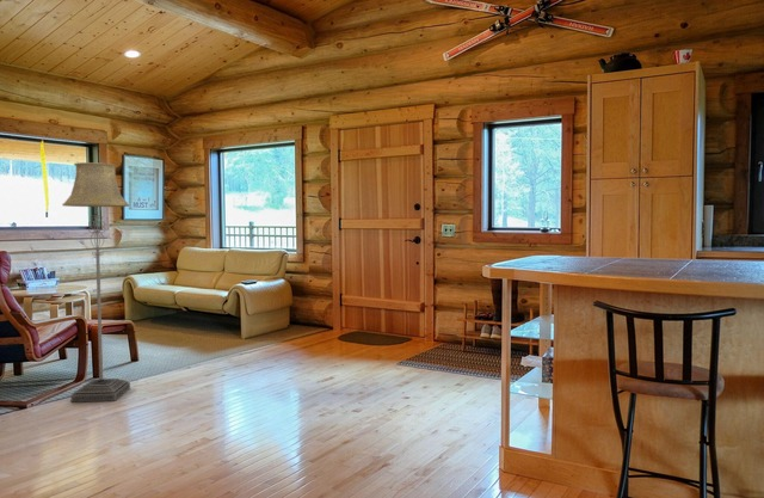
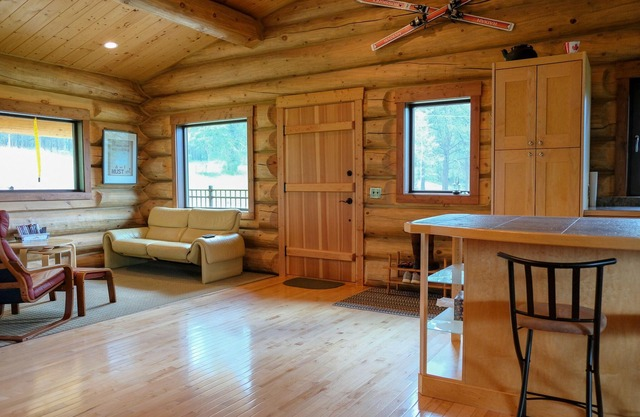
- floor lamp (98, 281)
